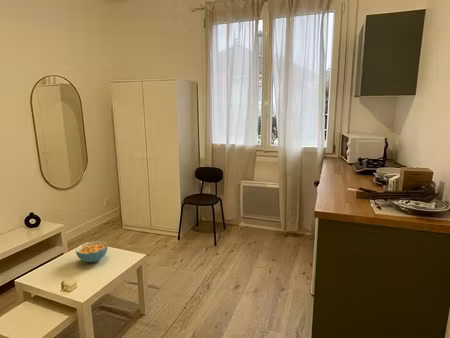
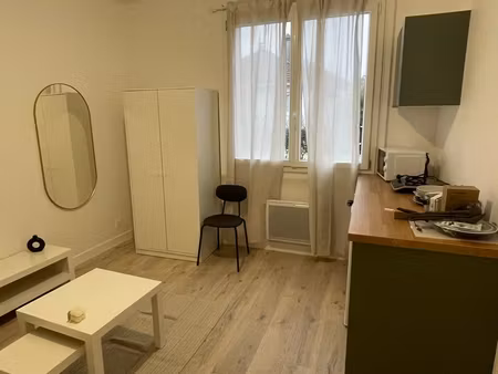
- cereal bowl (92, 253)
